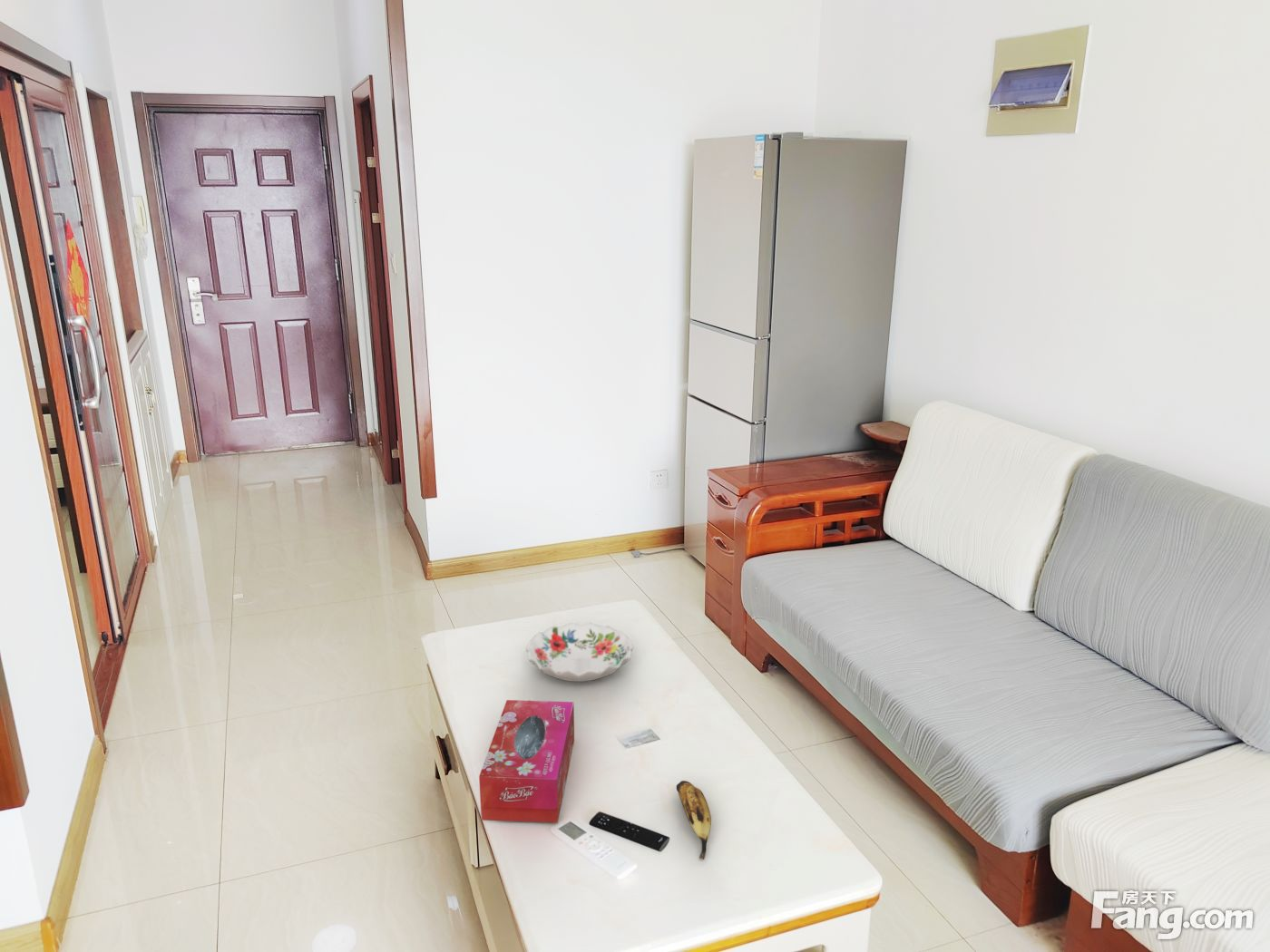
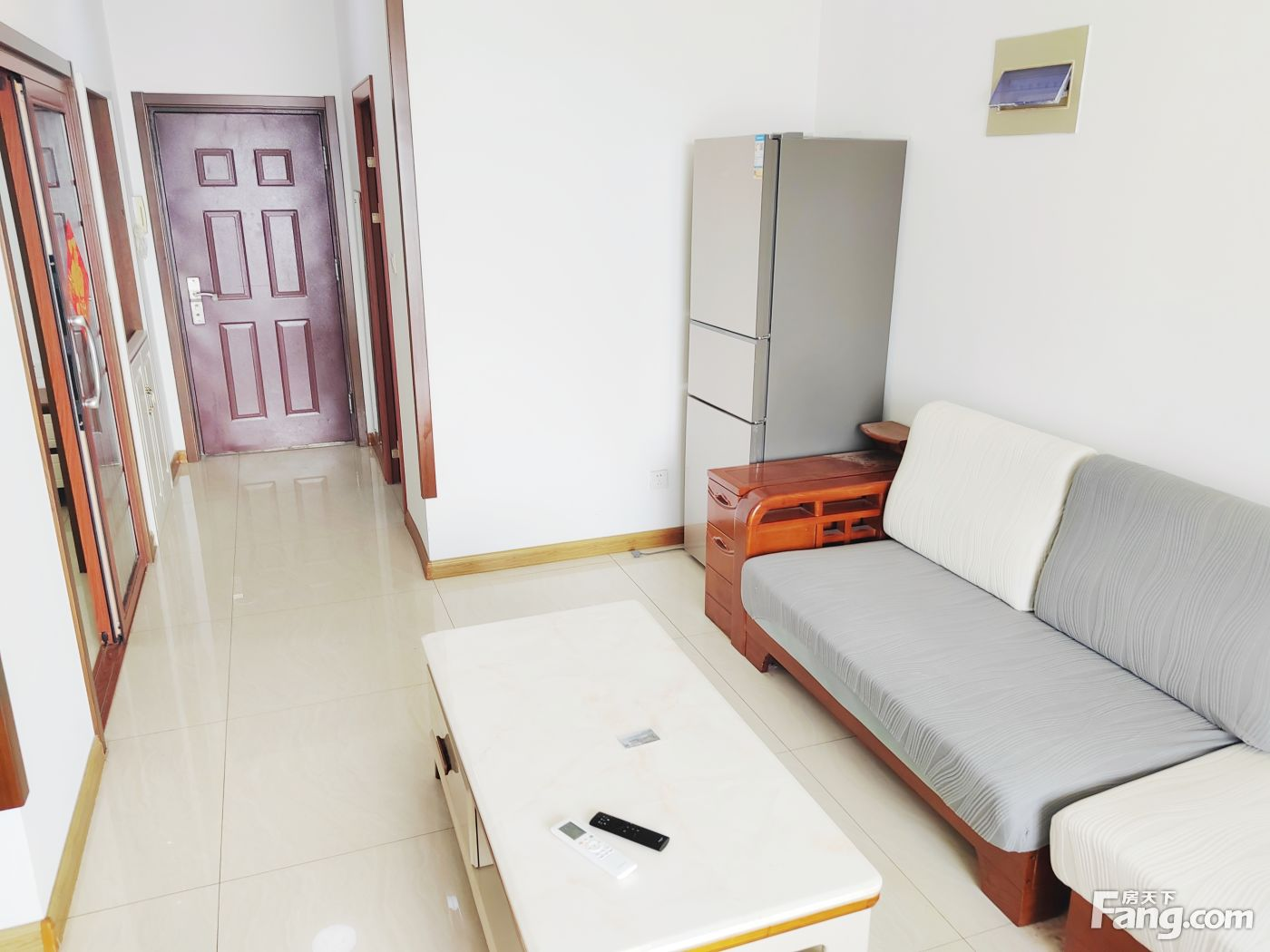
- banana (697, 809)
- decorative bowl (580, 656)
- tissue box (530, 757)
